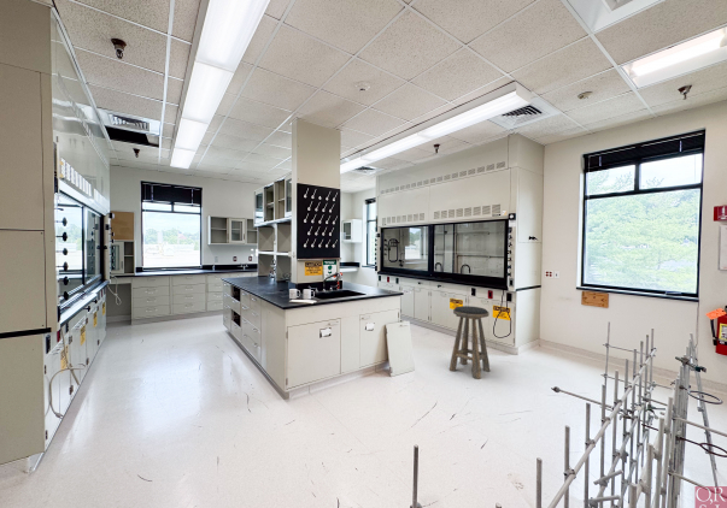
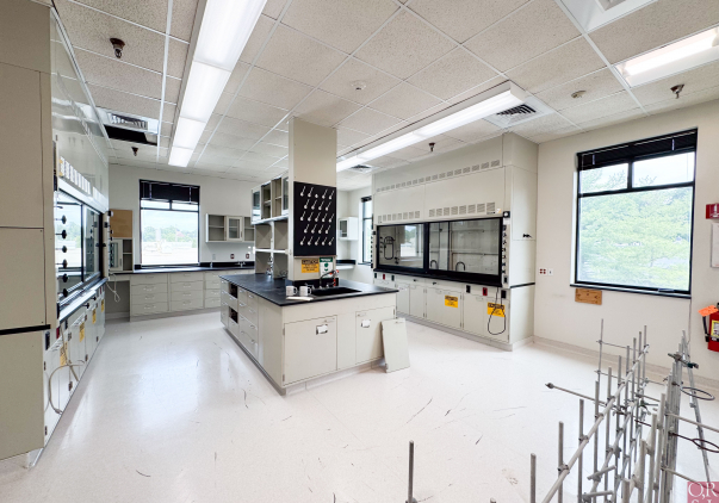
- stool (471, 339)
